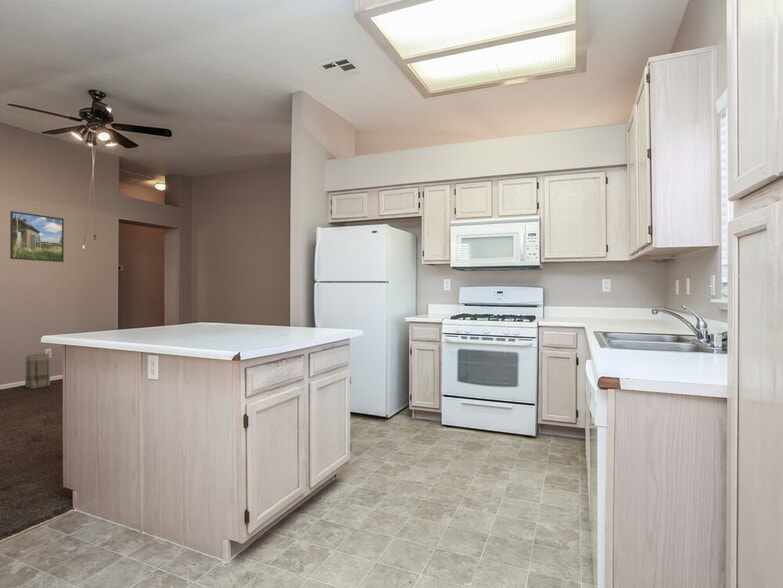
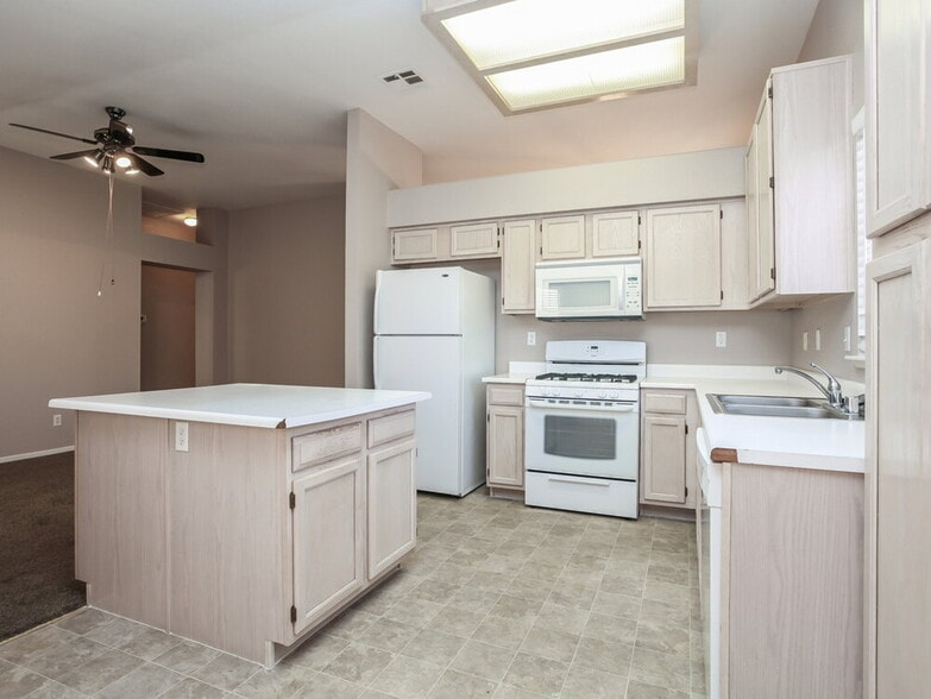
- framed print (38, 237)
- basket (37, 370)
